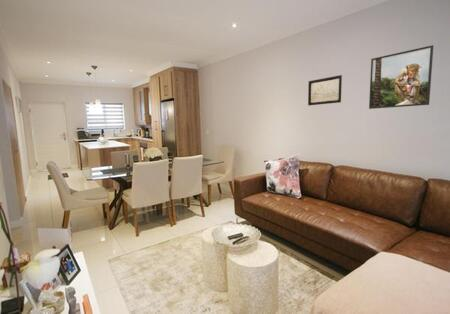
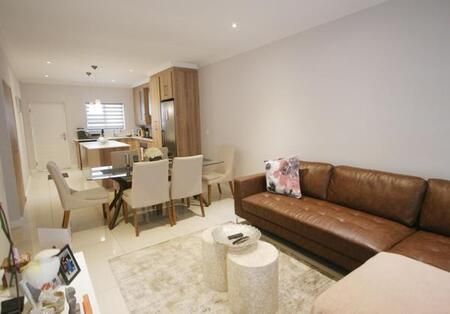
- wall art (323, 91)
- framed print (398, 80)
